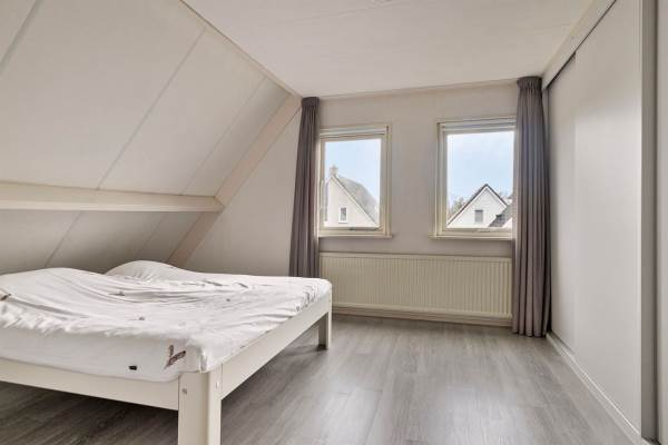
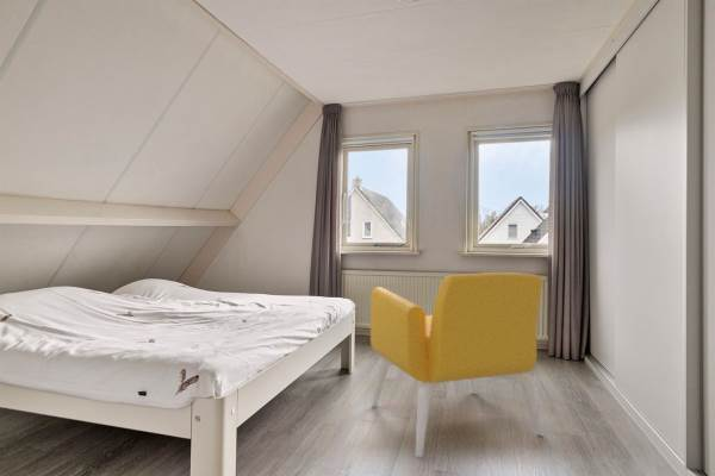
+ armchair (456, 345)
